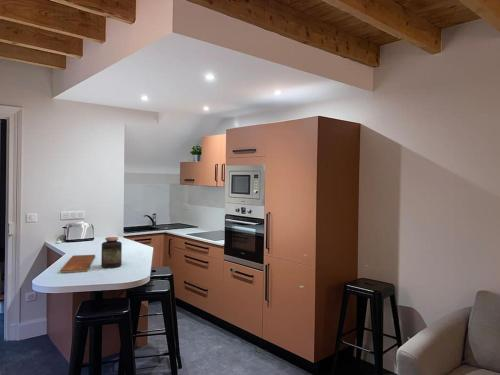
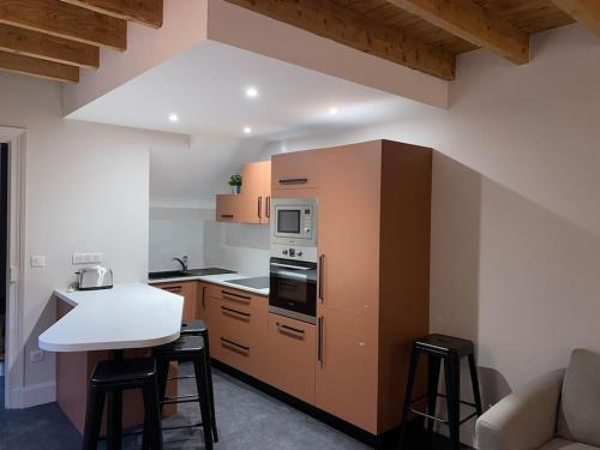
- jar (111, 251)
- chopping board (79, 262)
